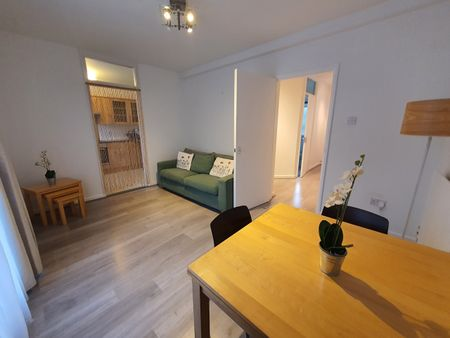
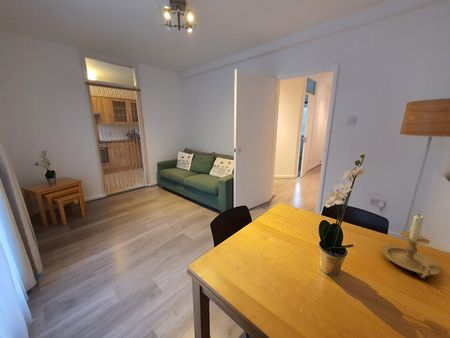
+ candle holder (413, 239)
